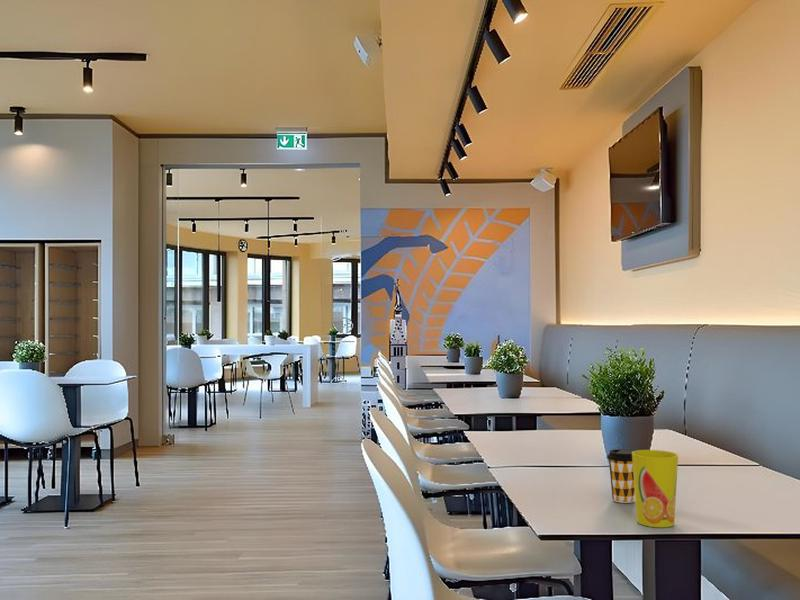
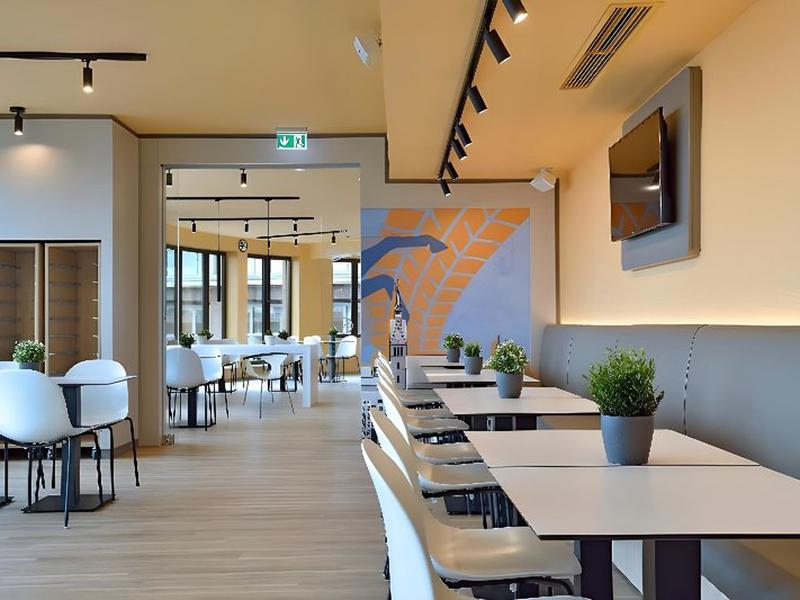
- cup (655, 488)
- coffee cup (623, 475)
